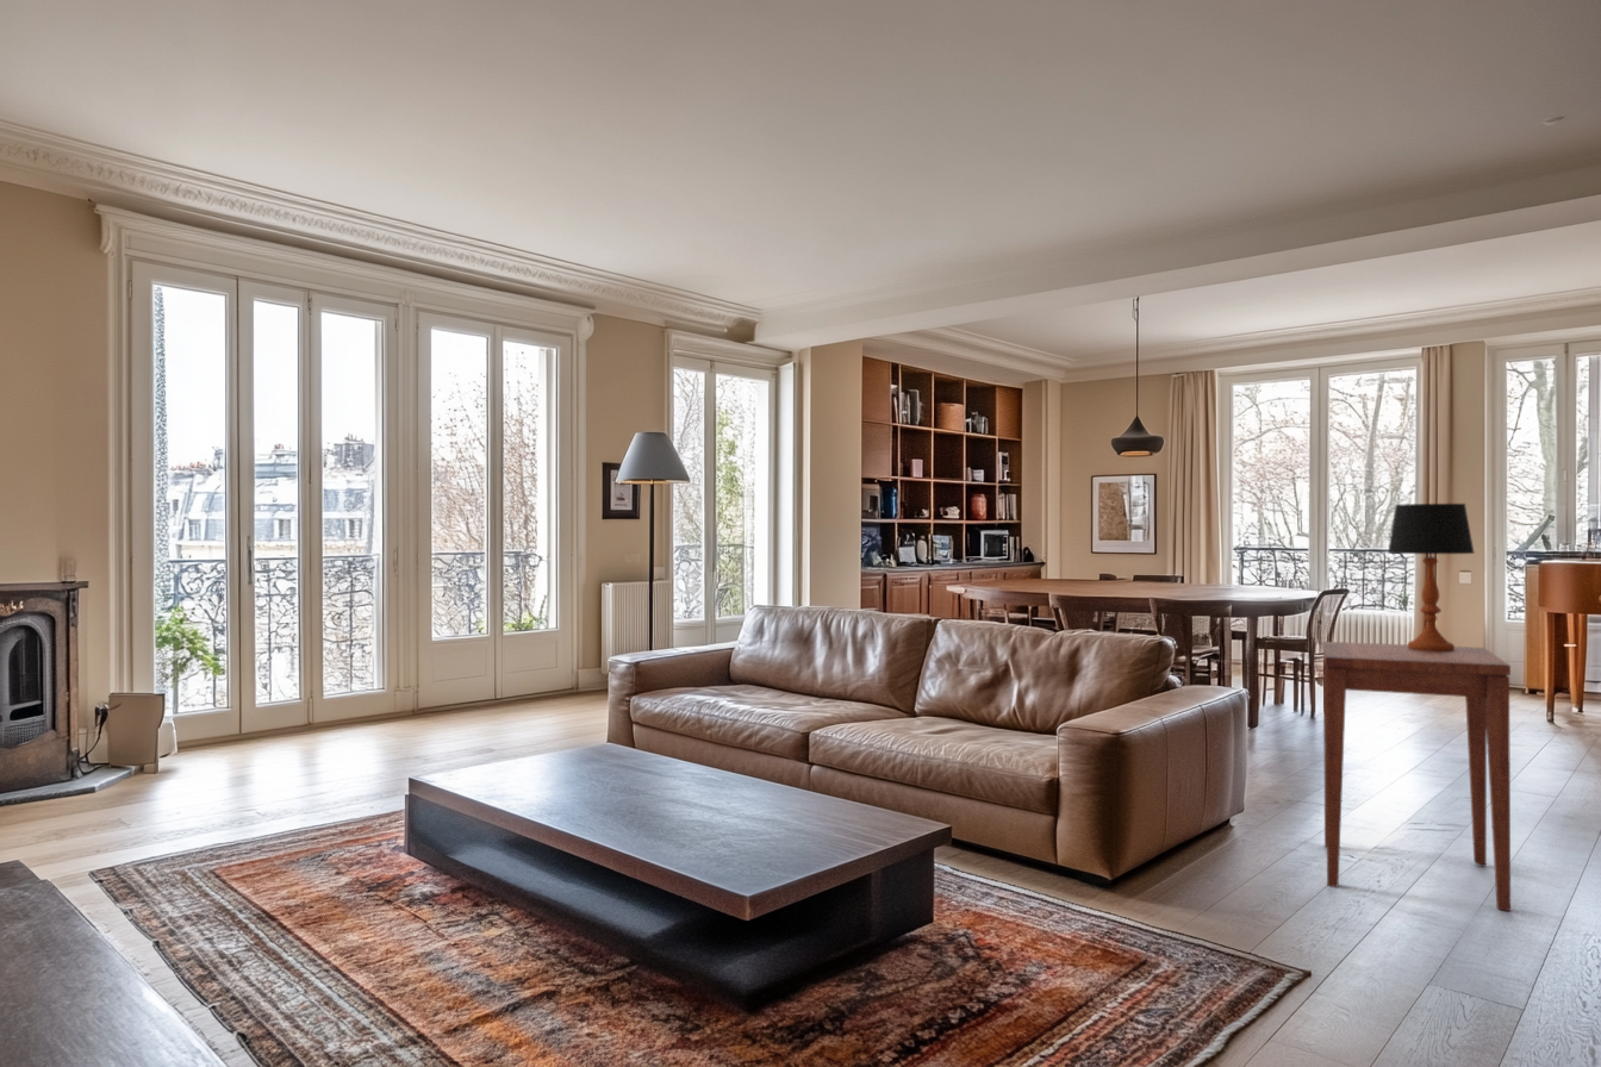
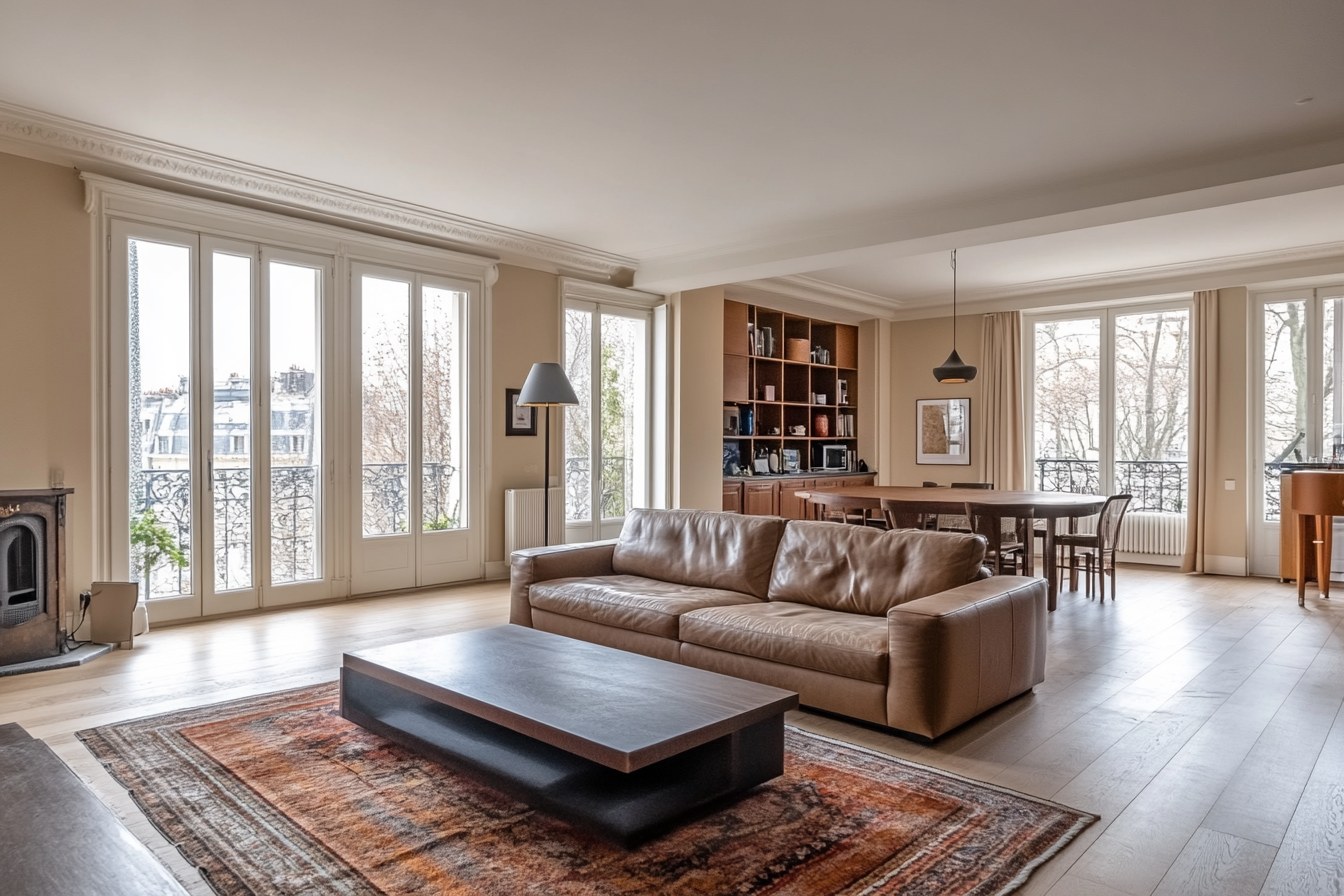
- table lamp (1429, 575)
- side table (1469, 762)
